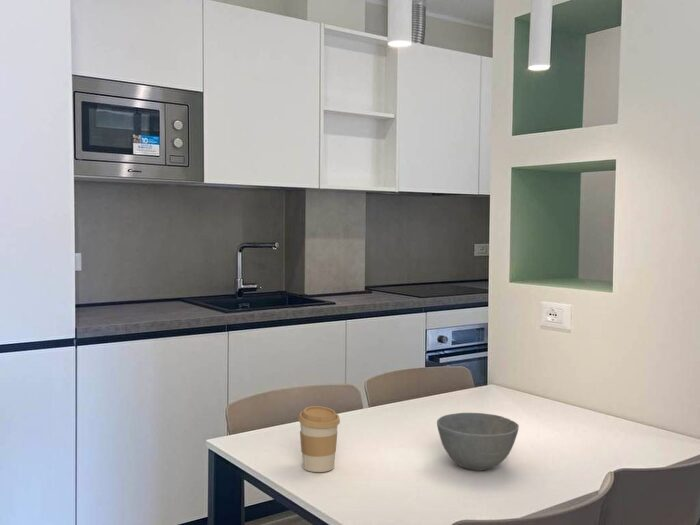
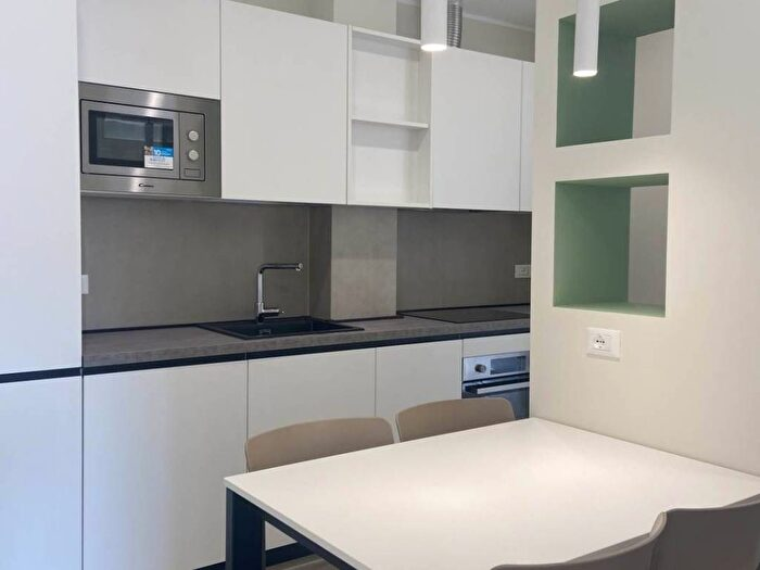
- bowl (477, 444)
- coffee cup (318, 438)
